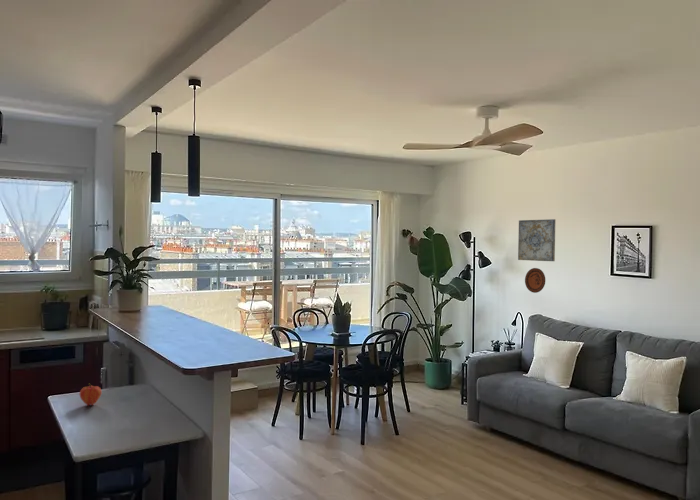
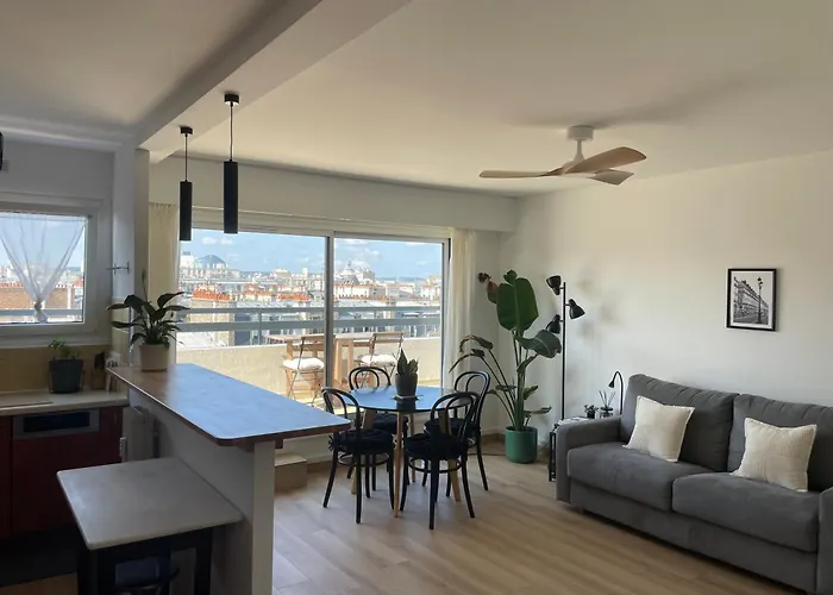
- decorative plate (535, 280)
- wall art (536, 240)
- fruit (90, 394)
